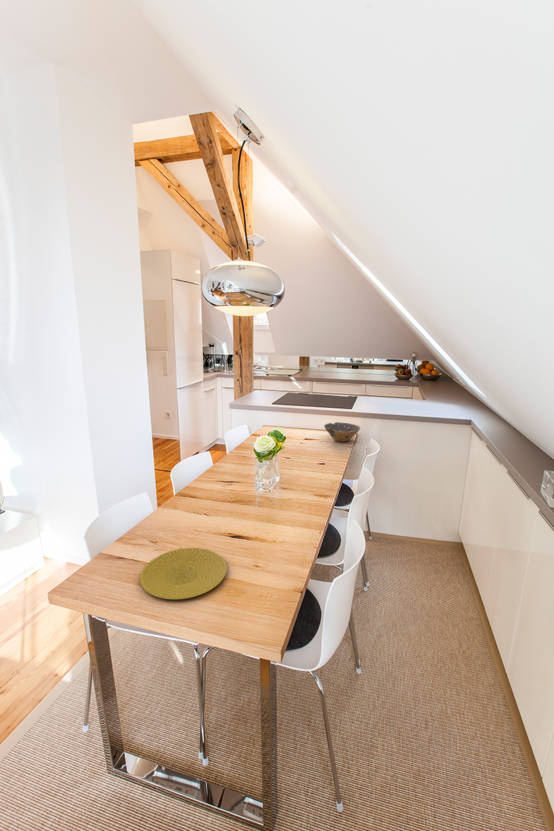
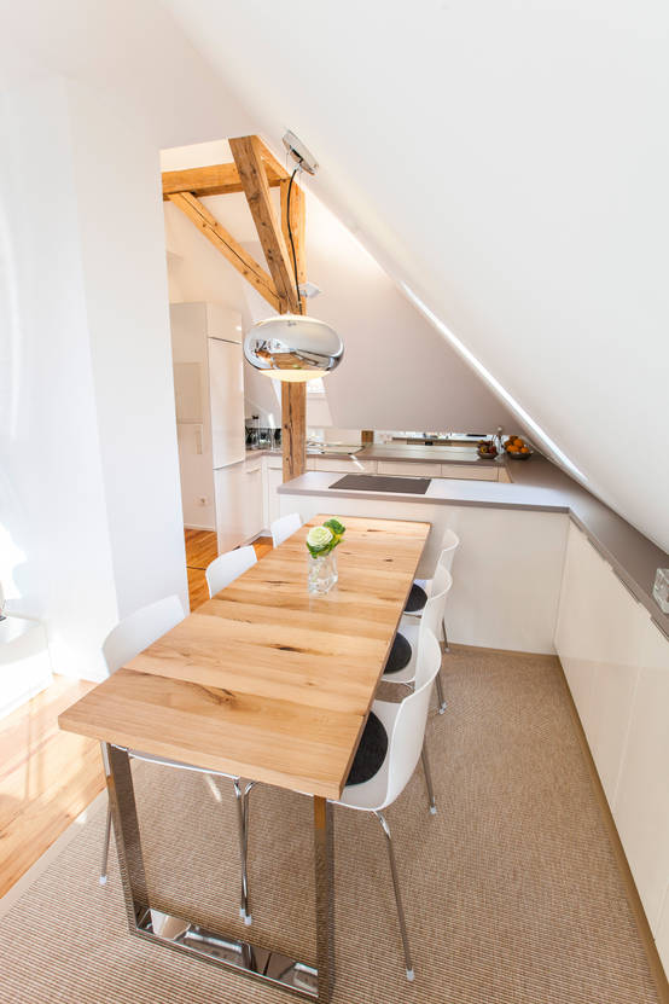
- plate (184, 572)
- bowl (341, 433)
